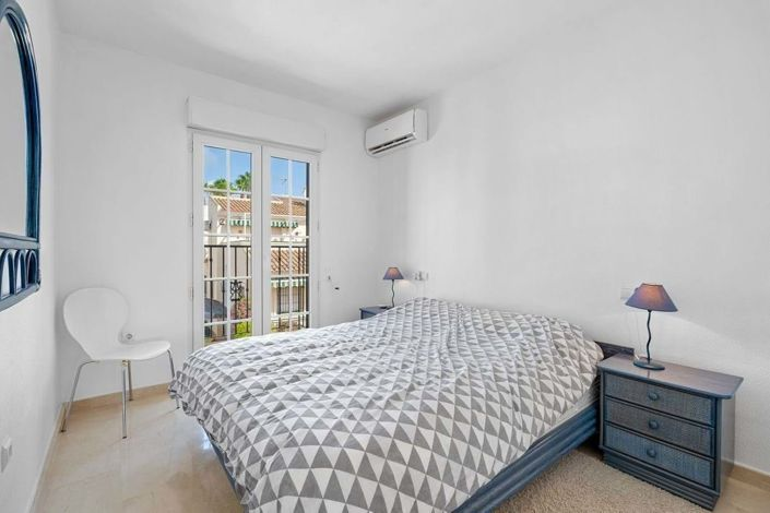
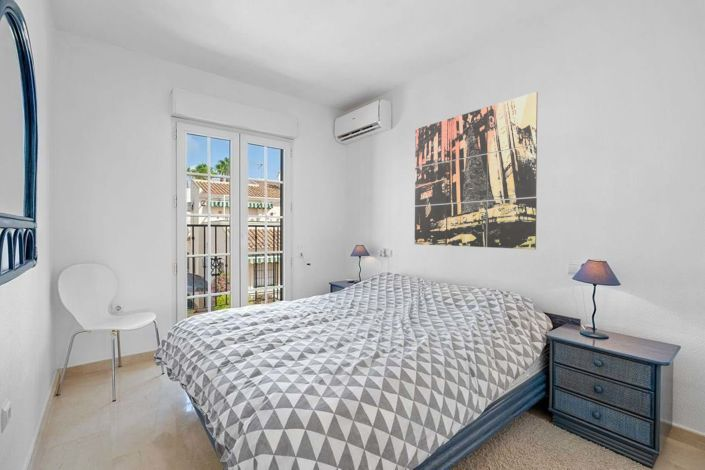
+ wall art (466, 180)
